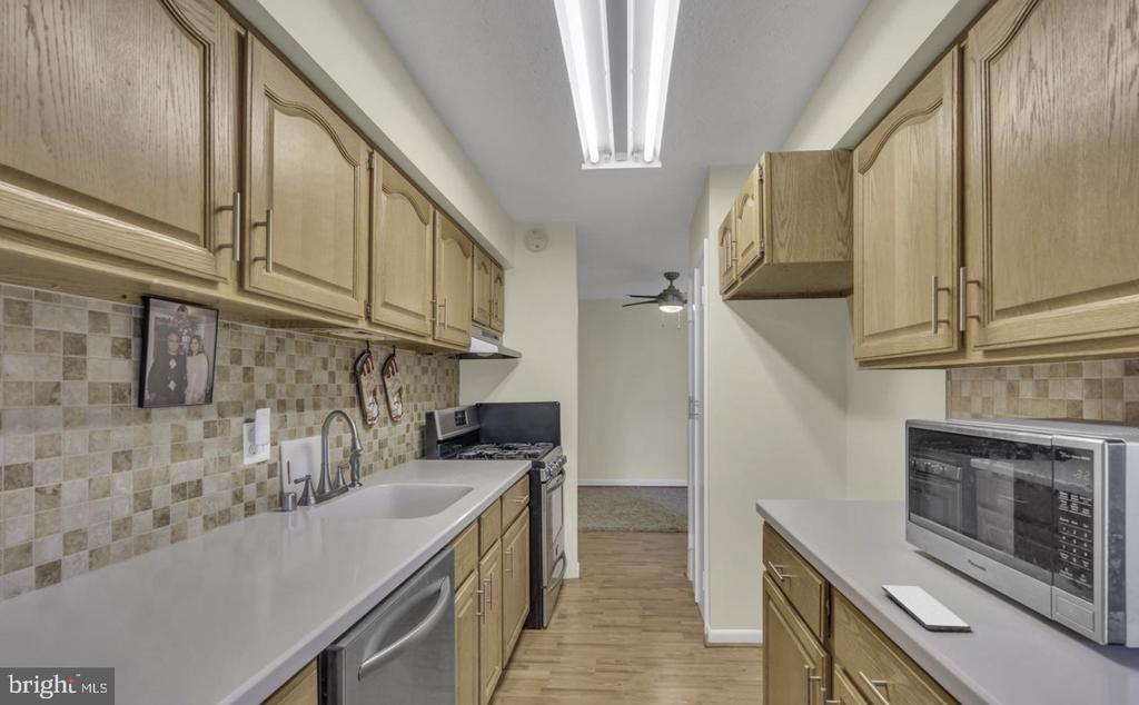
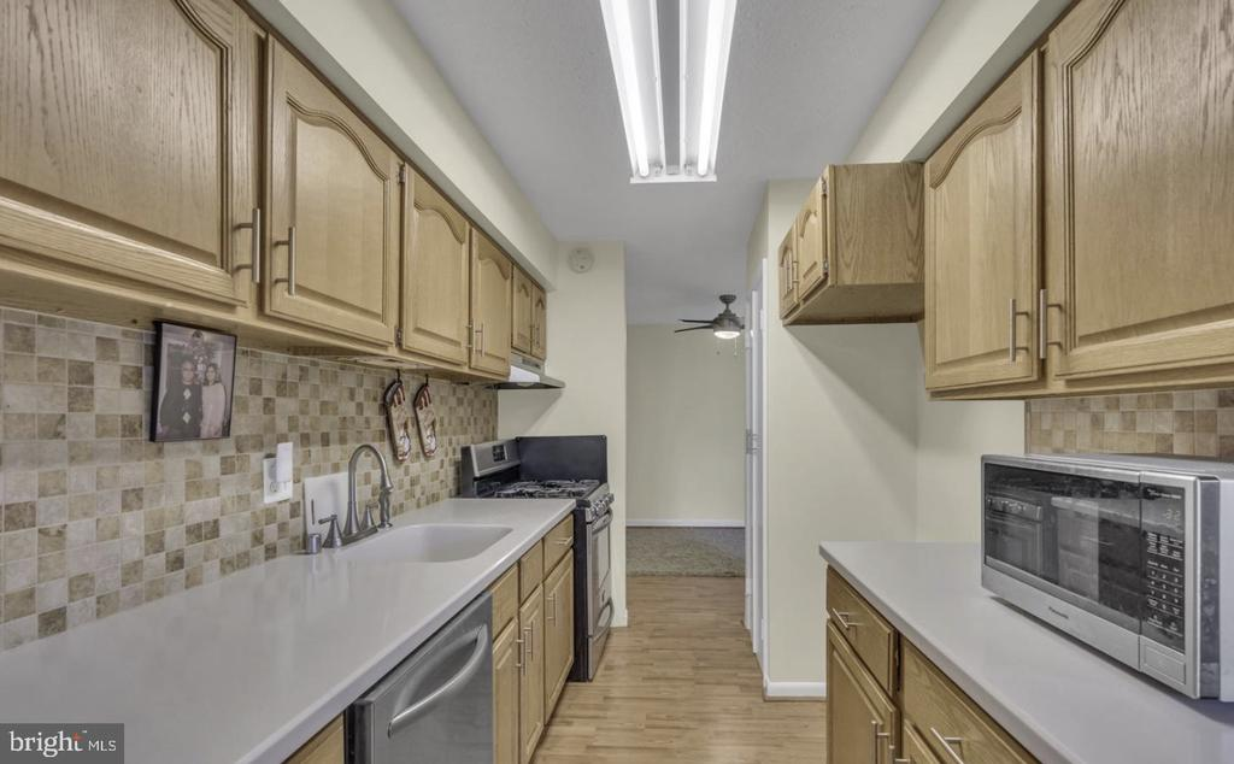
- smartphone (922, 606)
